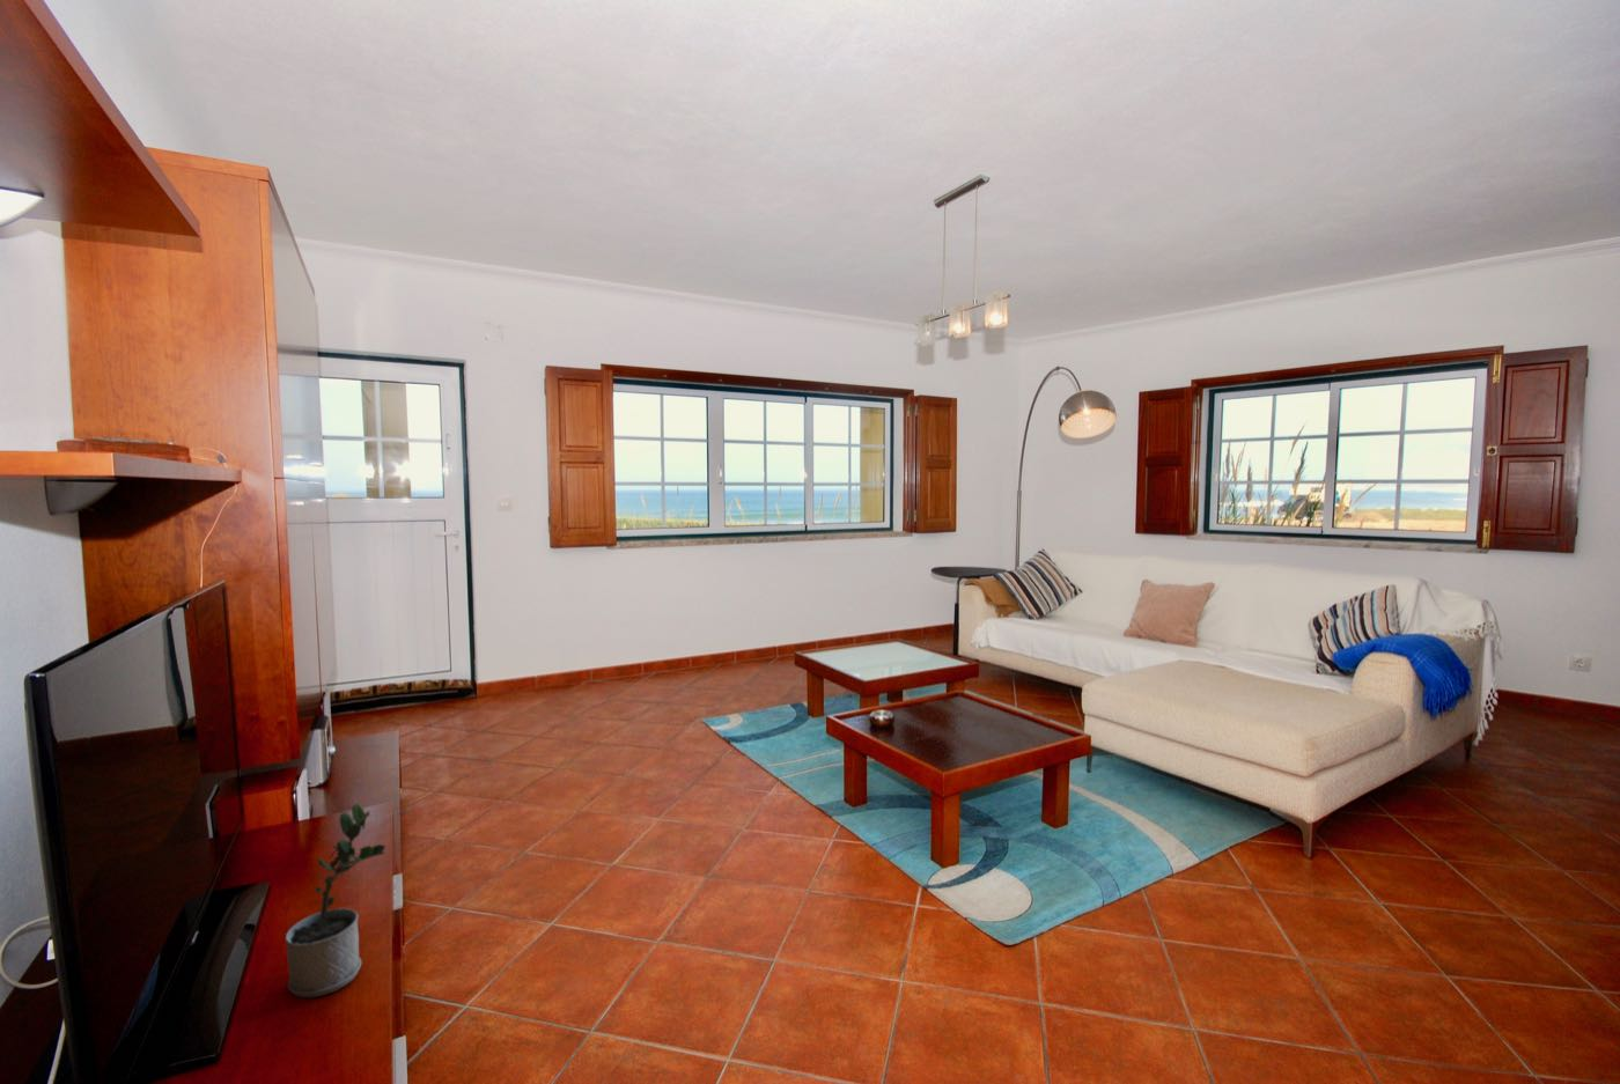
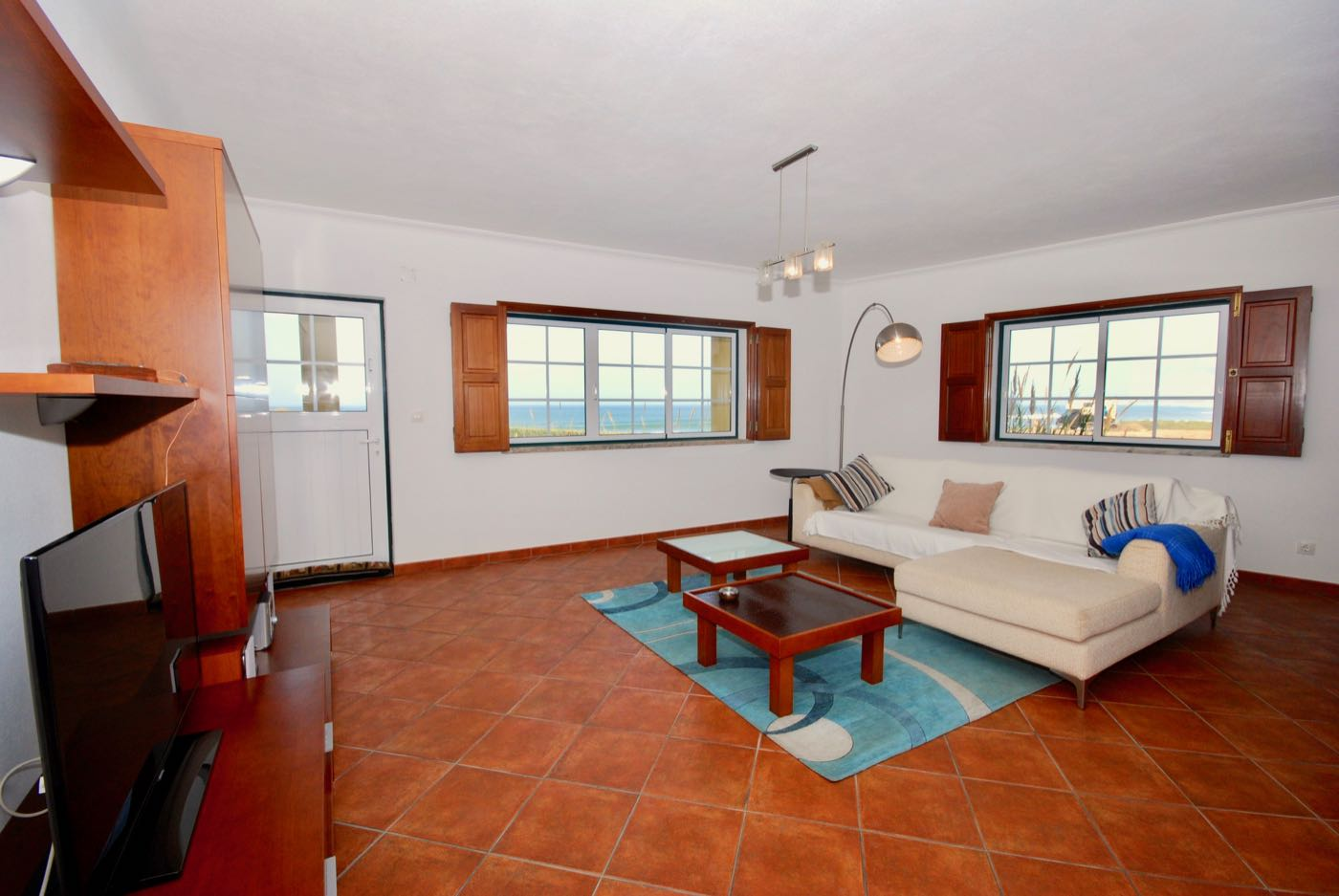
- potted plant (333, 898)
